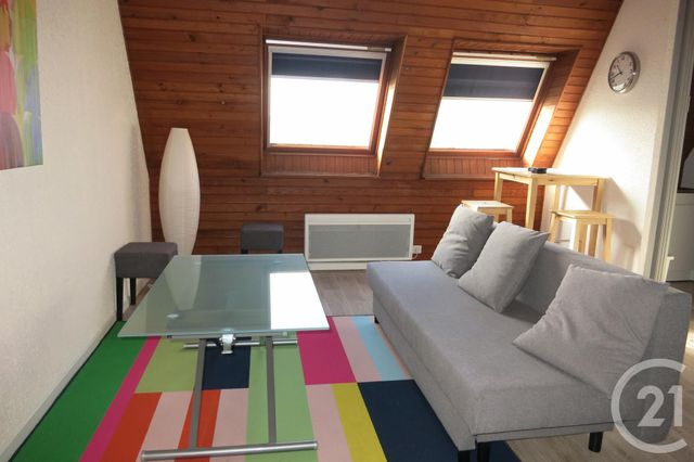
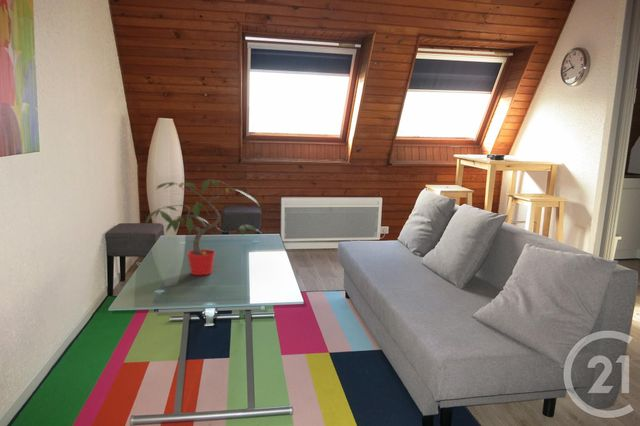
+ potted plant (204, 227)
